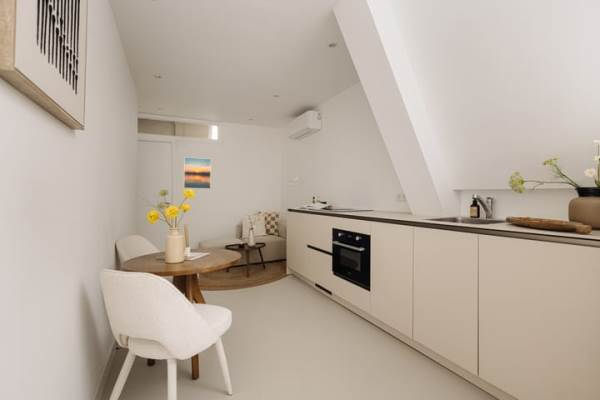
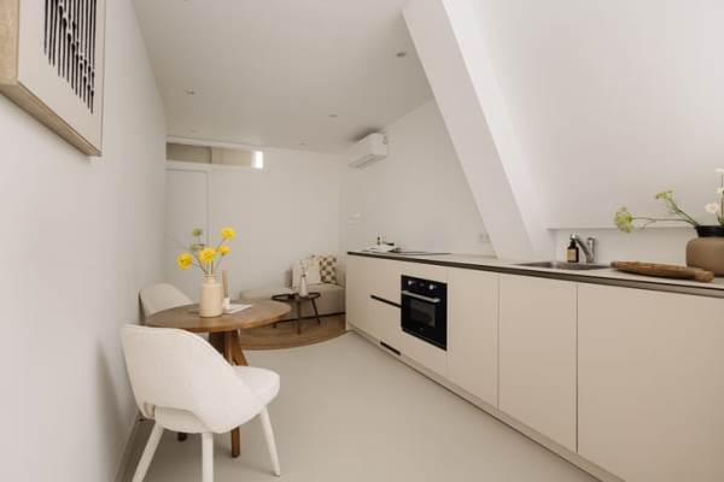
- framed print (197, 173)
